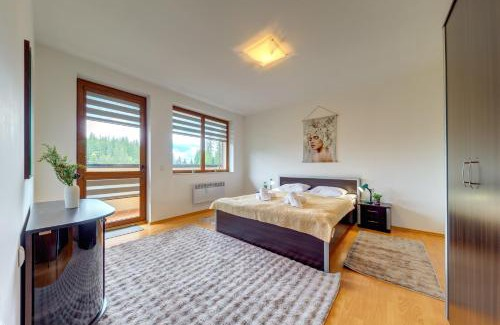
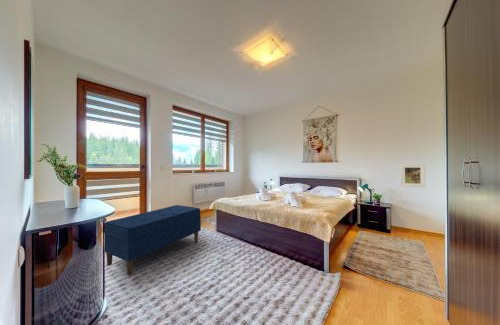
+ bench (158, 232)
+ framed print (412, 175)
